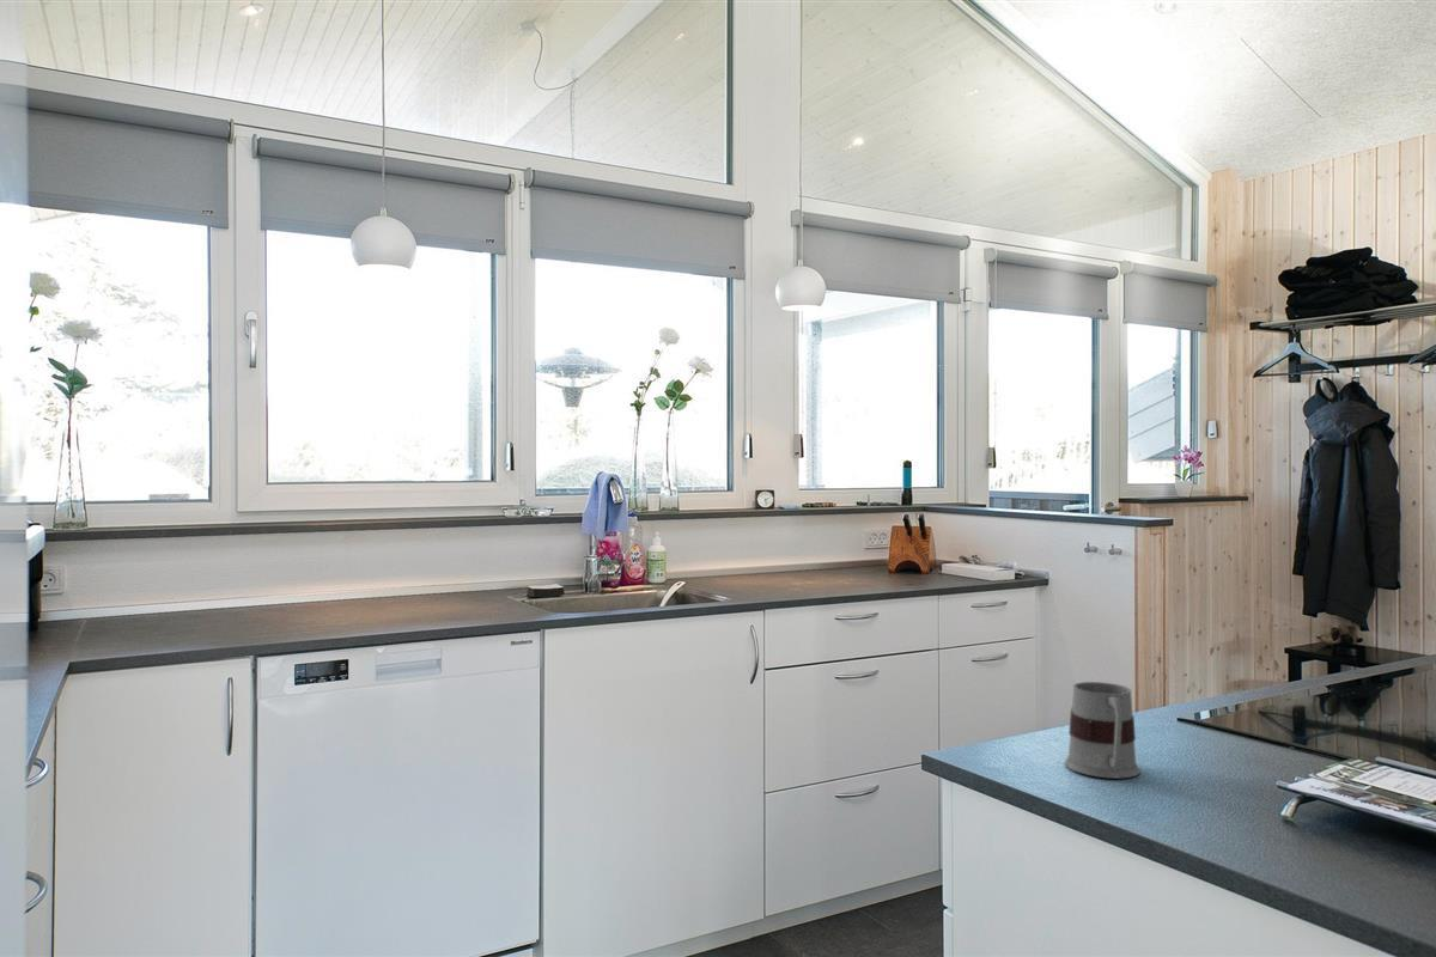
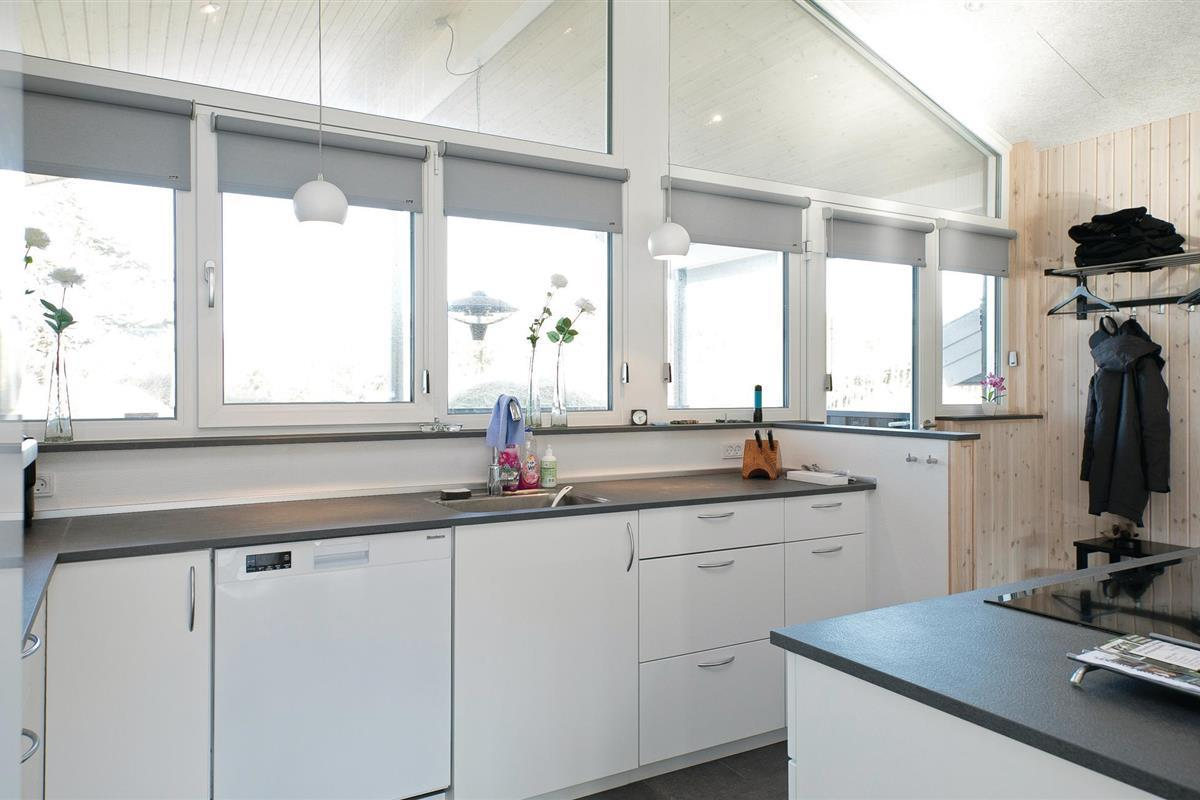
- mug (1105, 730)
